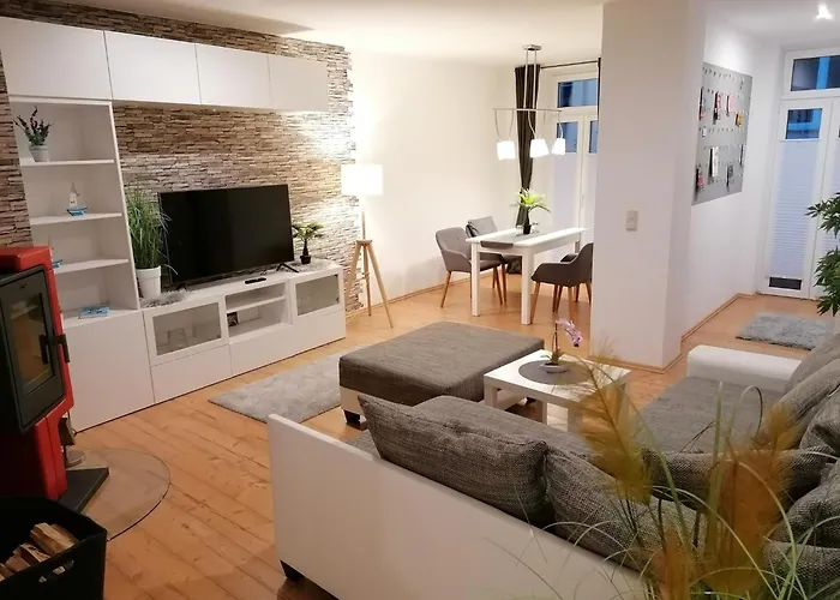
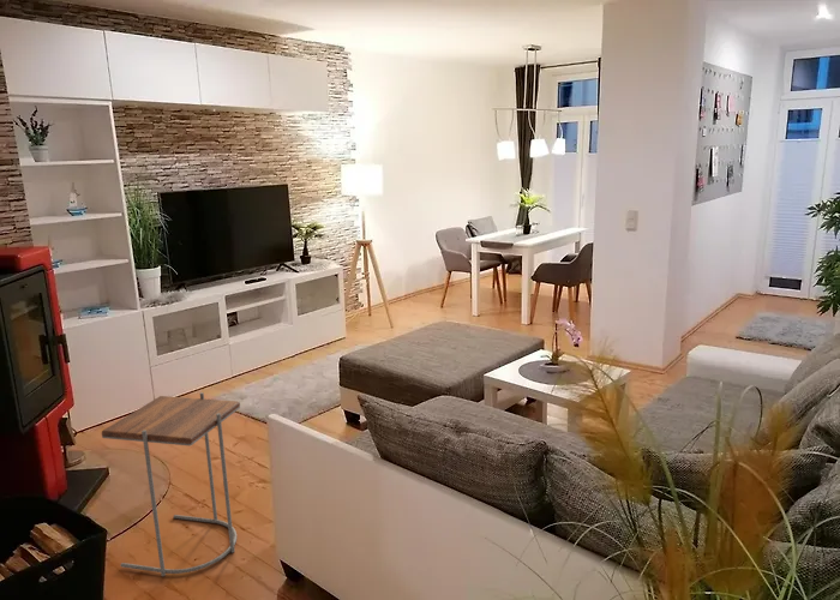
+ side table (209, 478)
